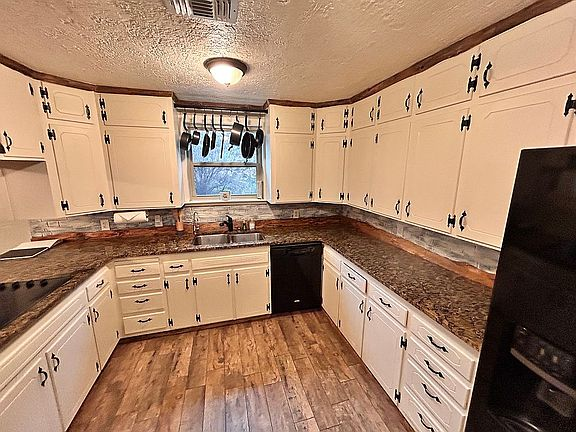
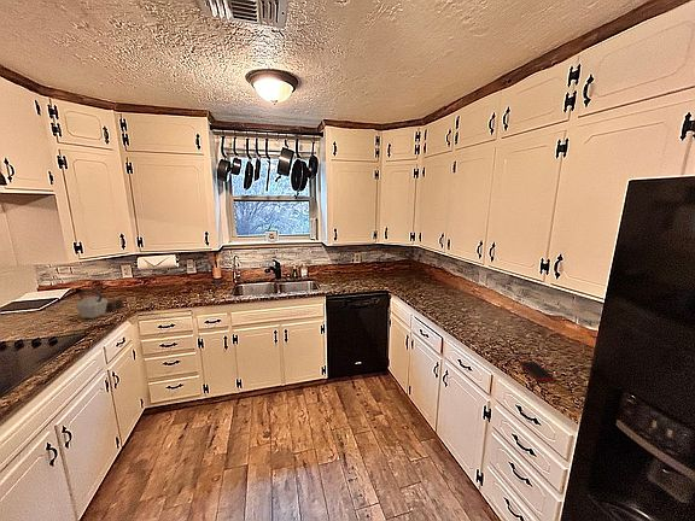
+ kettle (101, 299)
+ cell phone (536, 370)
